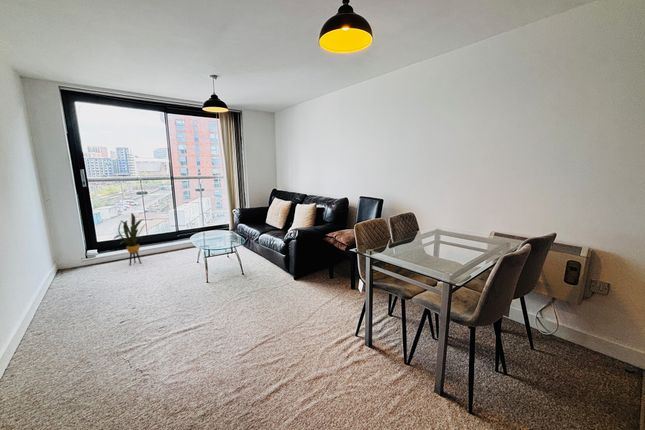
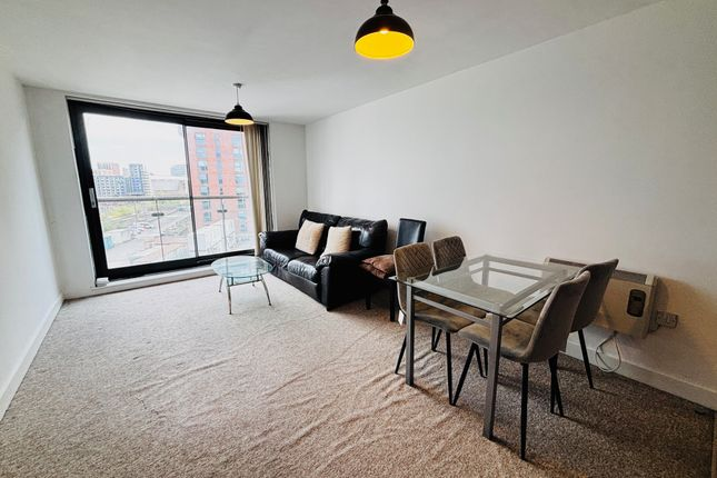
- house plant (135, 239)
